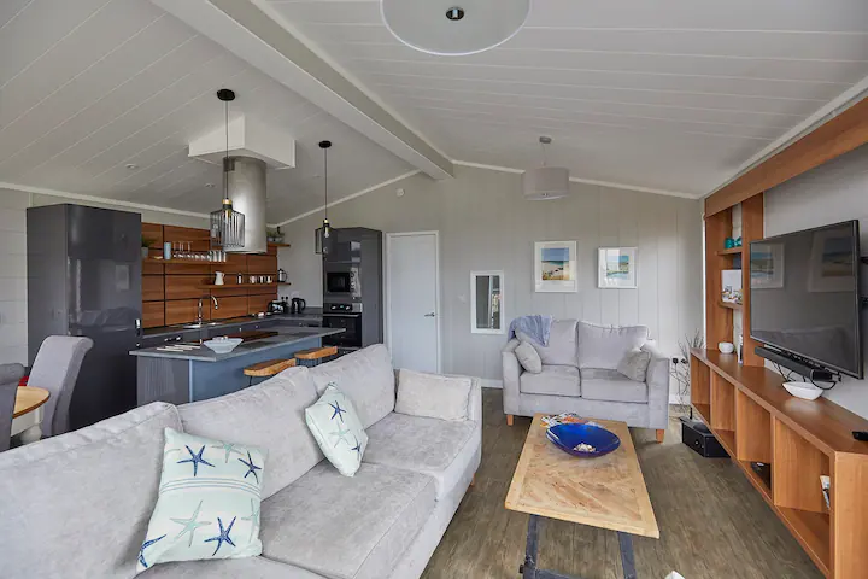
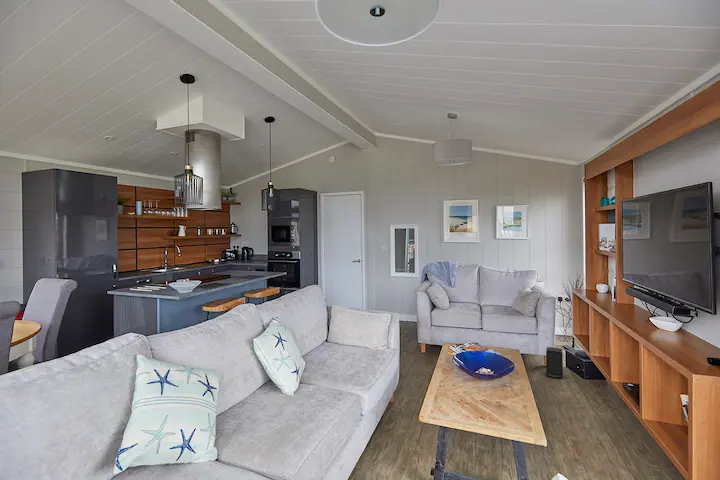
+ speaker (554, 362)
